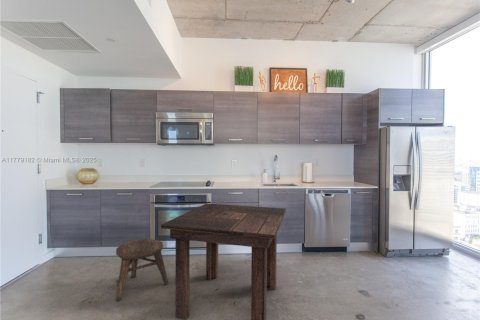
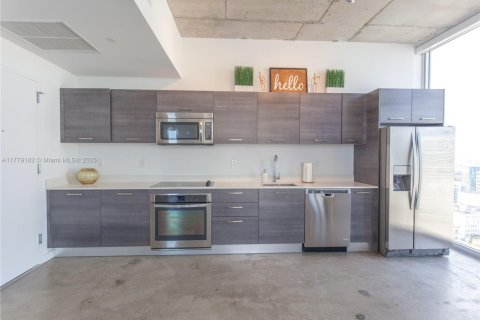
- dining table (231, 244)
- stool (139, 266)
